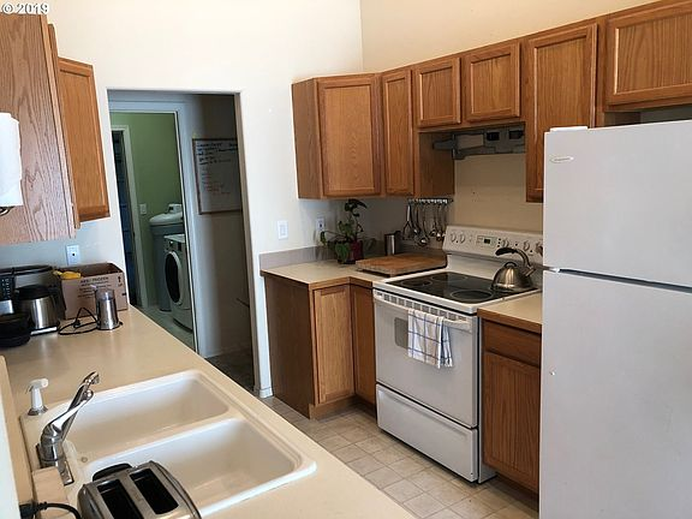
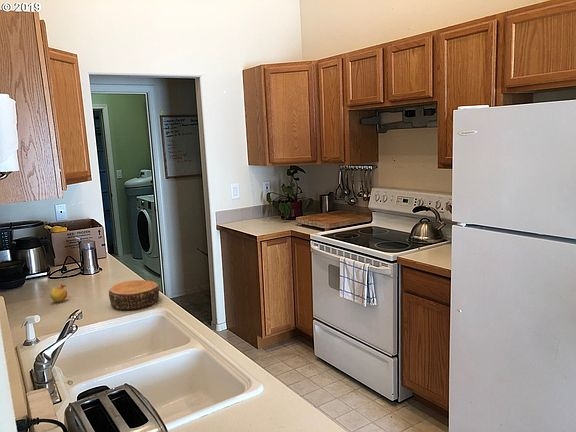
+ fruit (58, 292)
+ bowl (134, 293)
